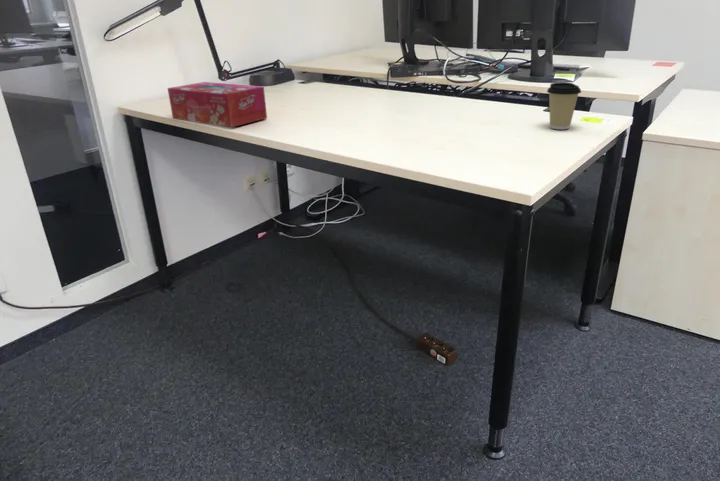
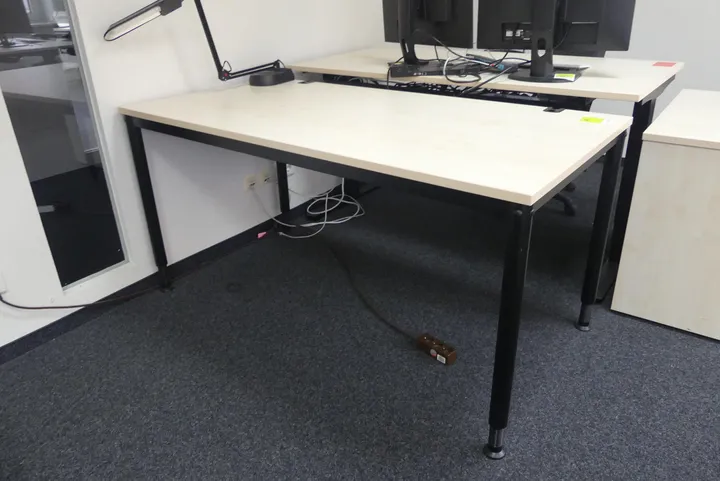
- coffee cup (562, 106)
- tissue box (217, 103)
